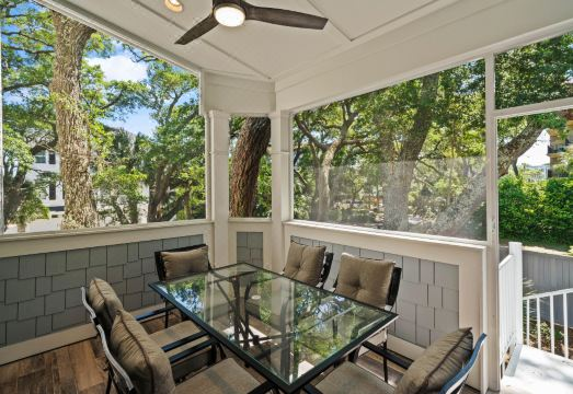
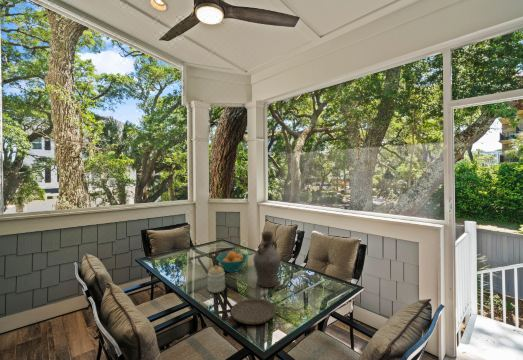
+ jar (216, 277)
+ vase (267, 258)
+ fruit bowl (232, 260)
+ plate (253, 311)
